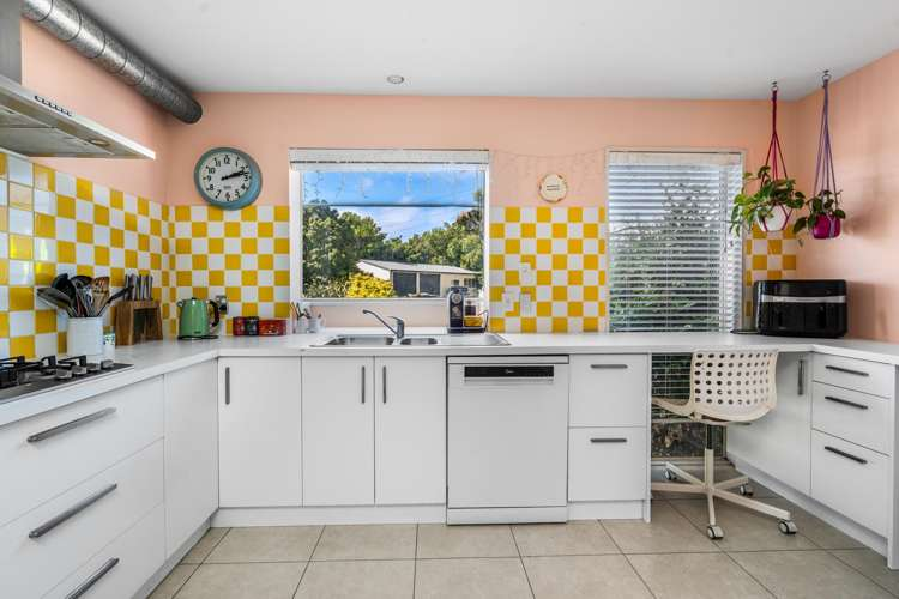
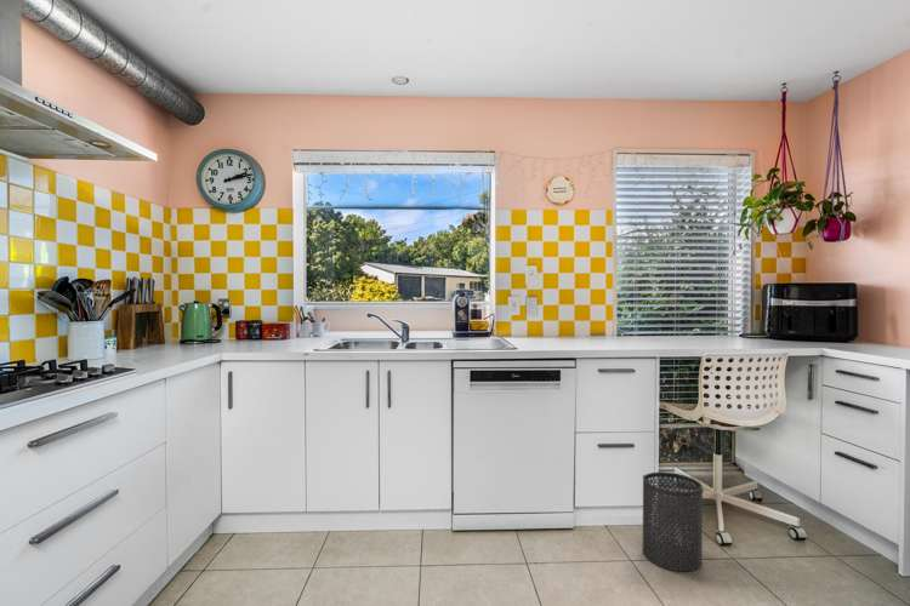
+ trash can (671, 519)
